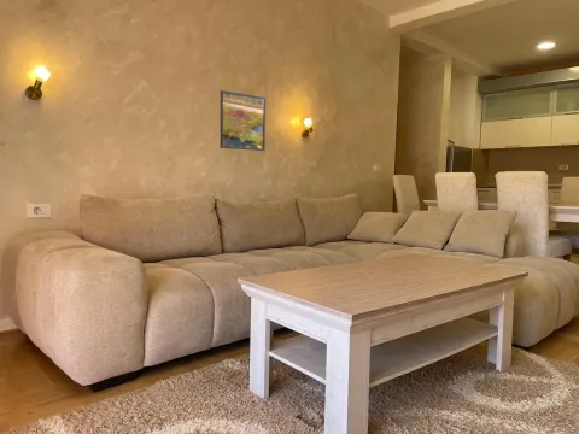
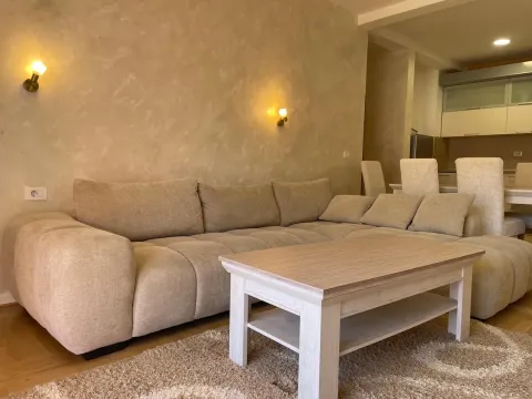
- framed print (242, 122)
